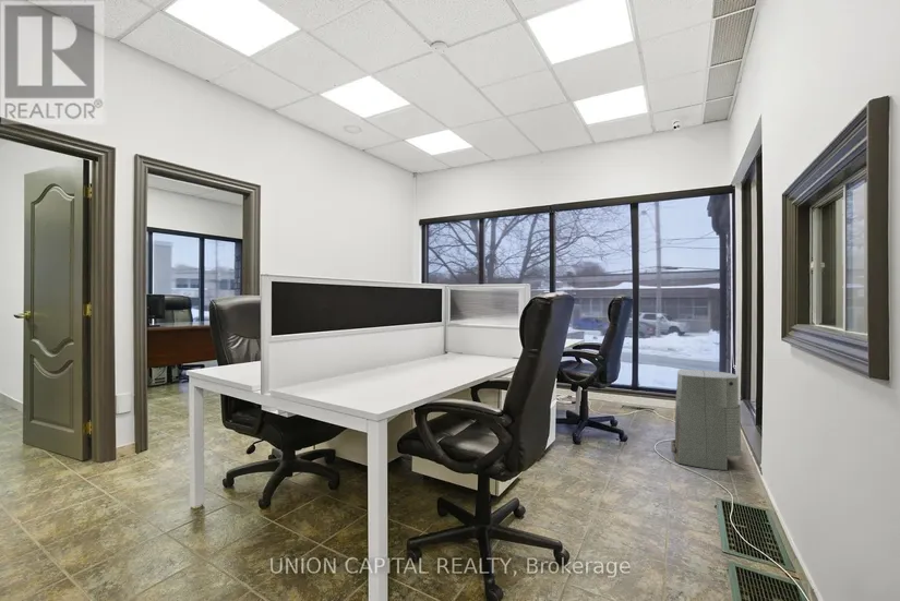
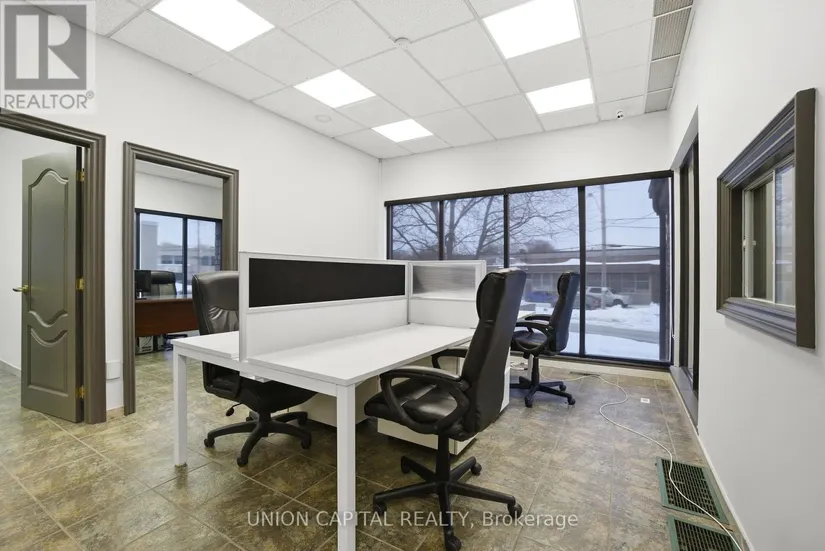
- air purifier (704, 417)
